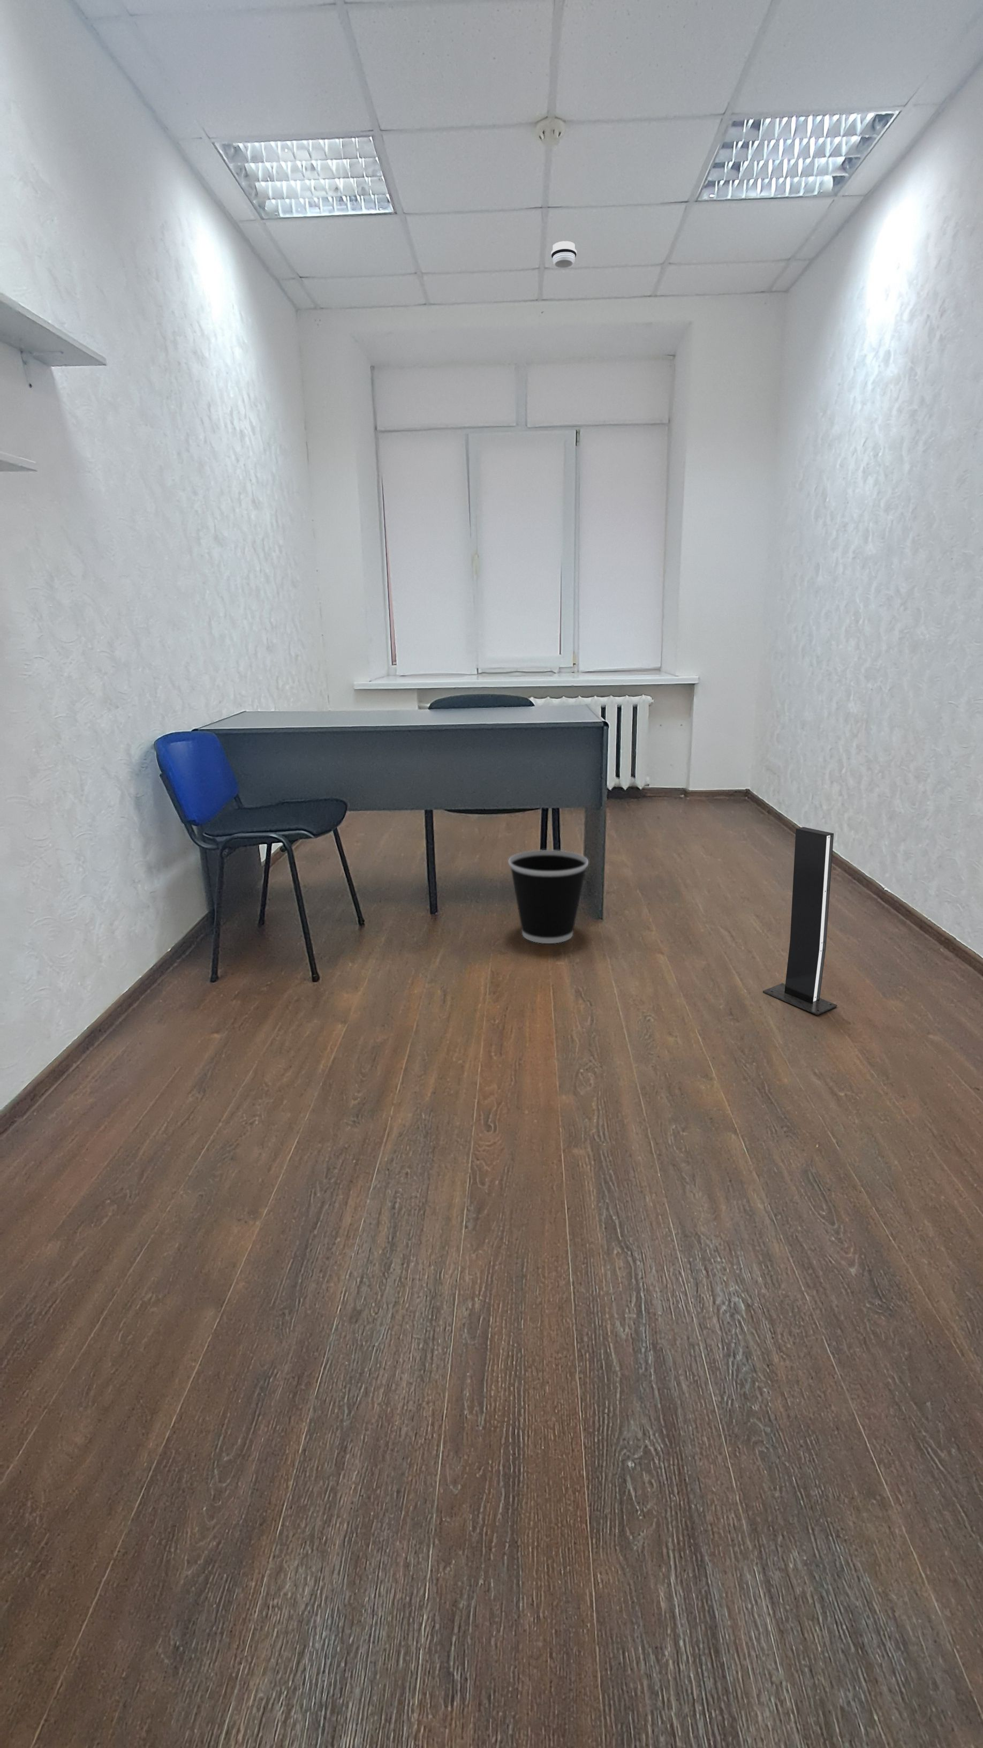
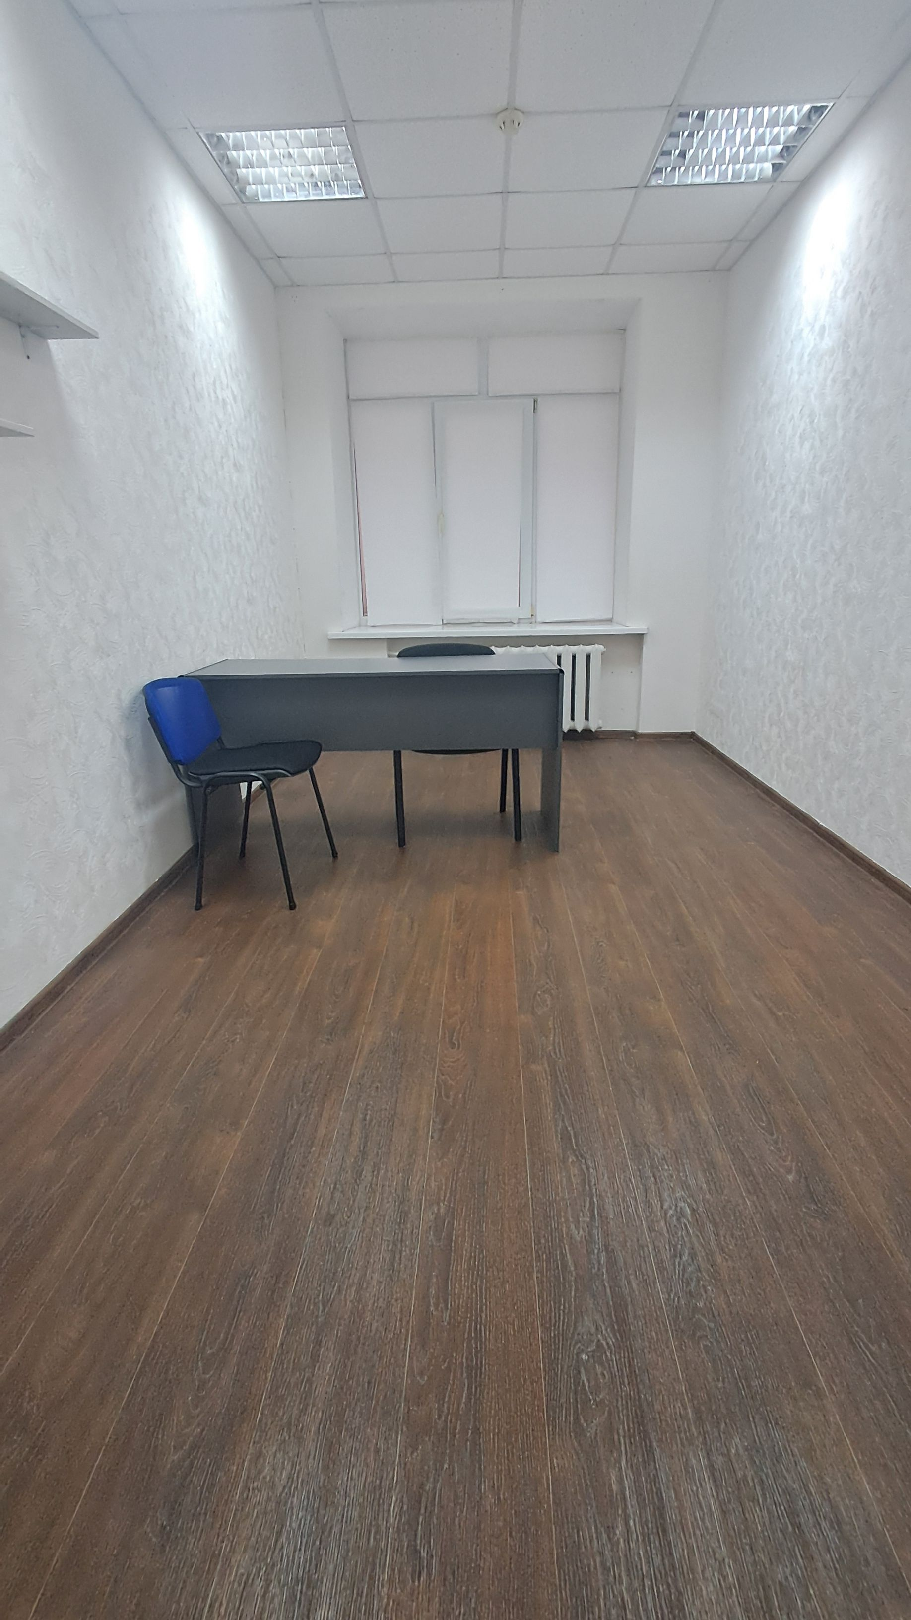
- speaker (809, 917)
- wastebasket (547, 898)
- smoke detector (564, 255)
